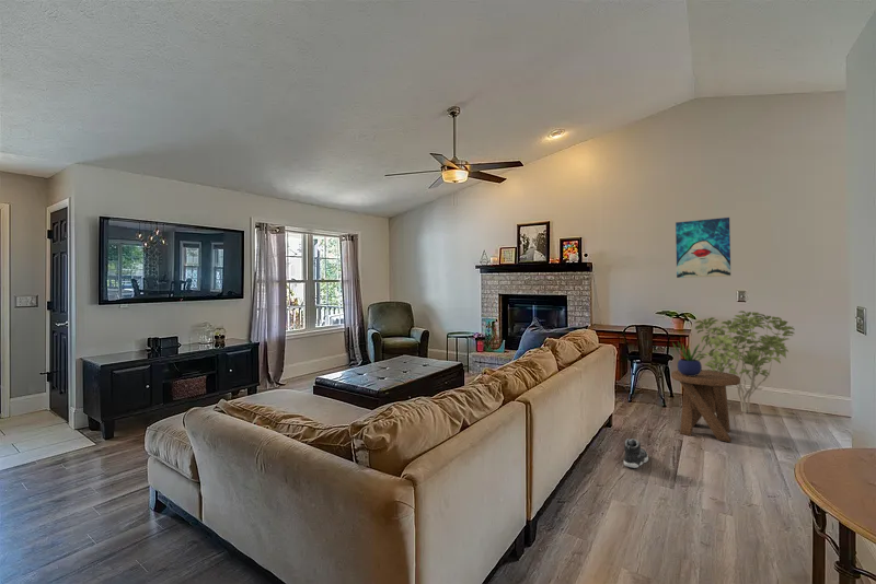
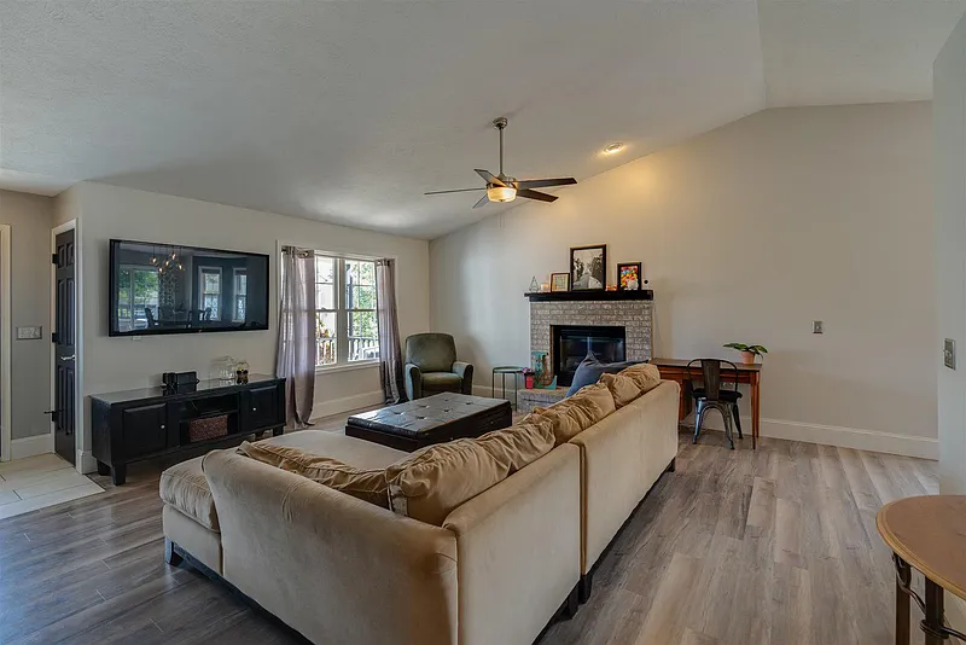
- shrub (745, 361)
- music stool (704, 402)
- sneaker (636, 449)
- potted plant (688, 358)
- wall art (702, 248)
